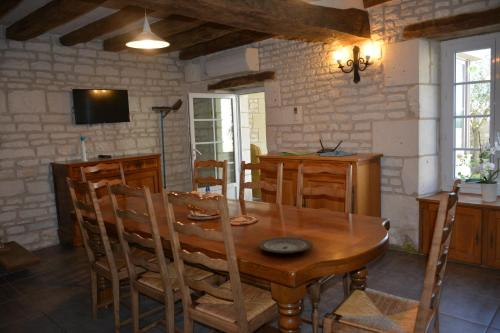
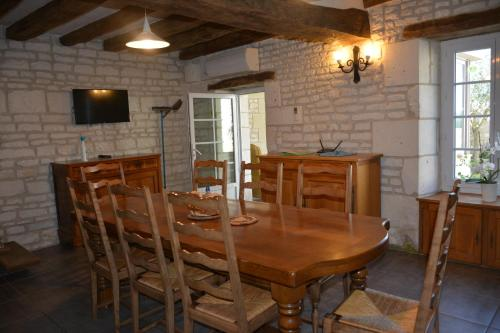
- plate (285, 246)
